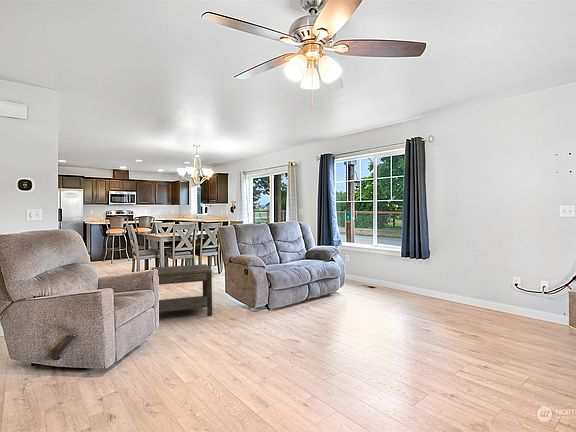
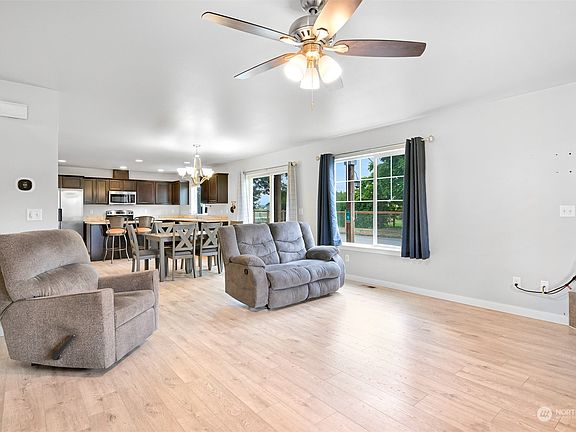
- side table (181, 298)
